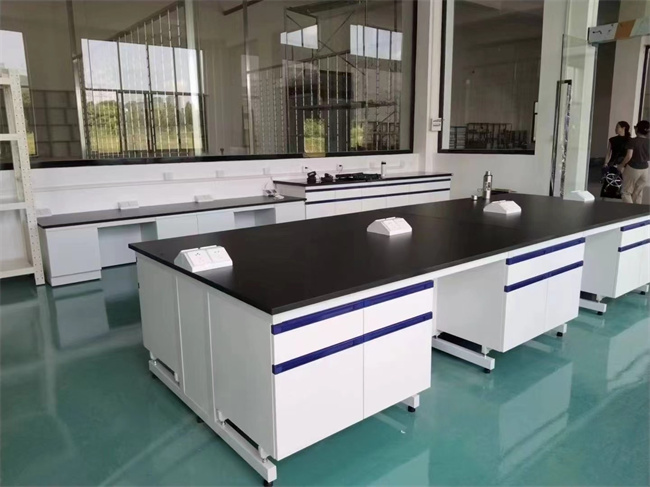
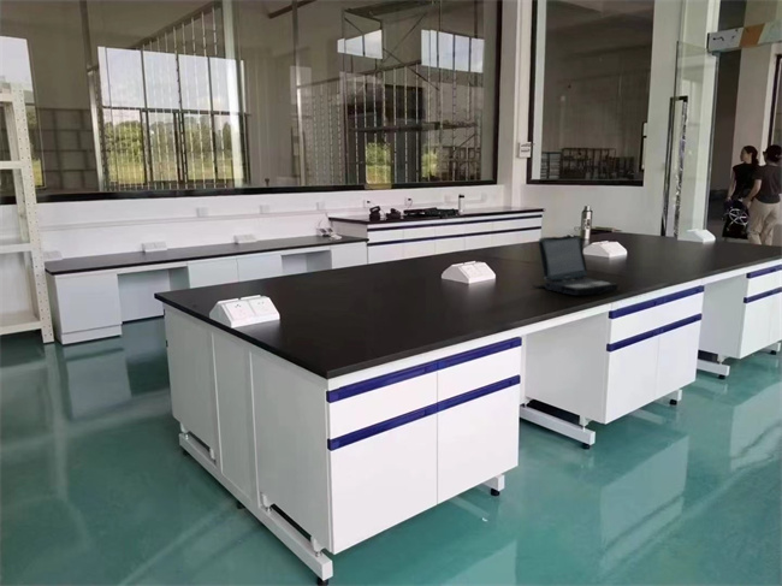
+ laptop (575, 264)
